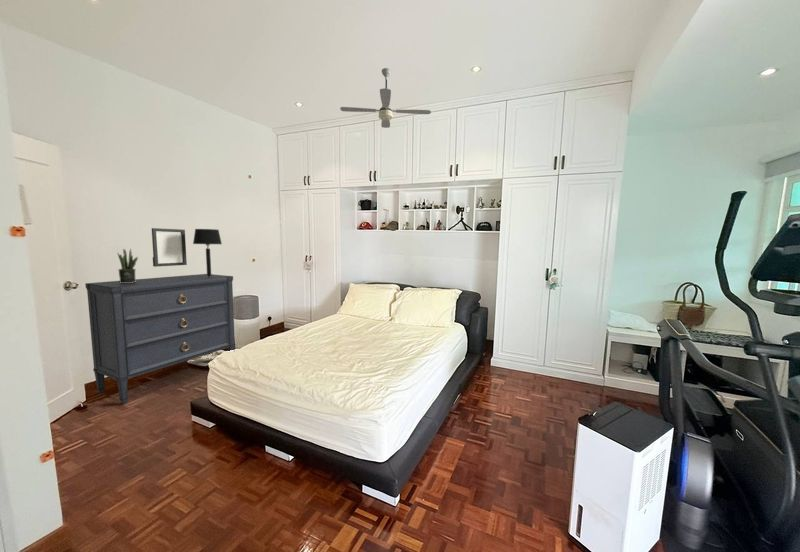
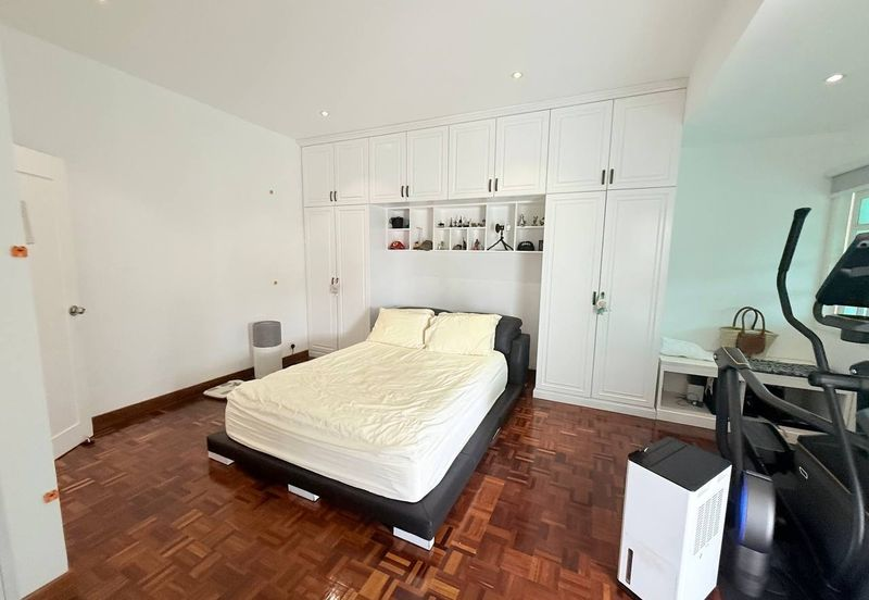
- table lamp (208, 252)
- dresser (171, 328)
- potted plant (127, 265)
- ceiling fan (386, 94)
- picture frame (169, 247)
